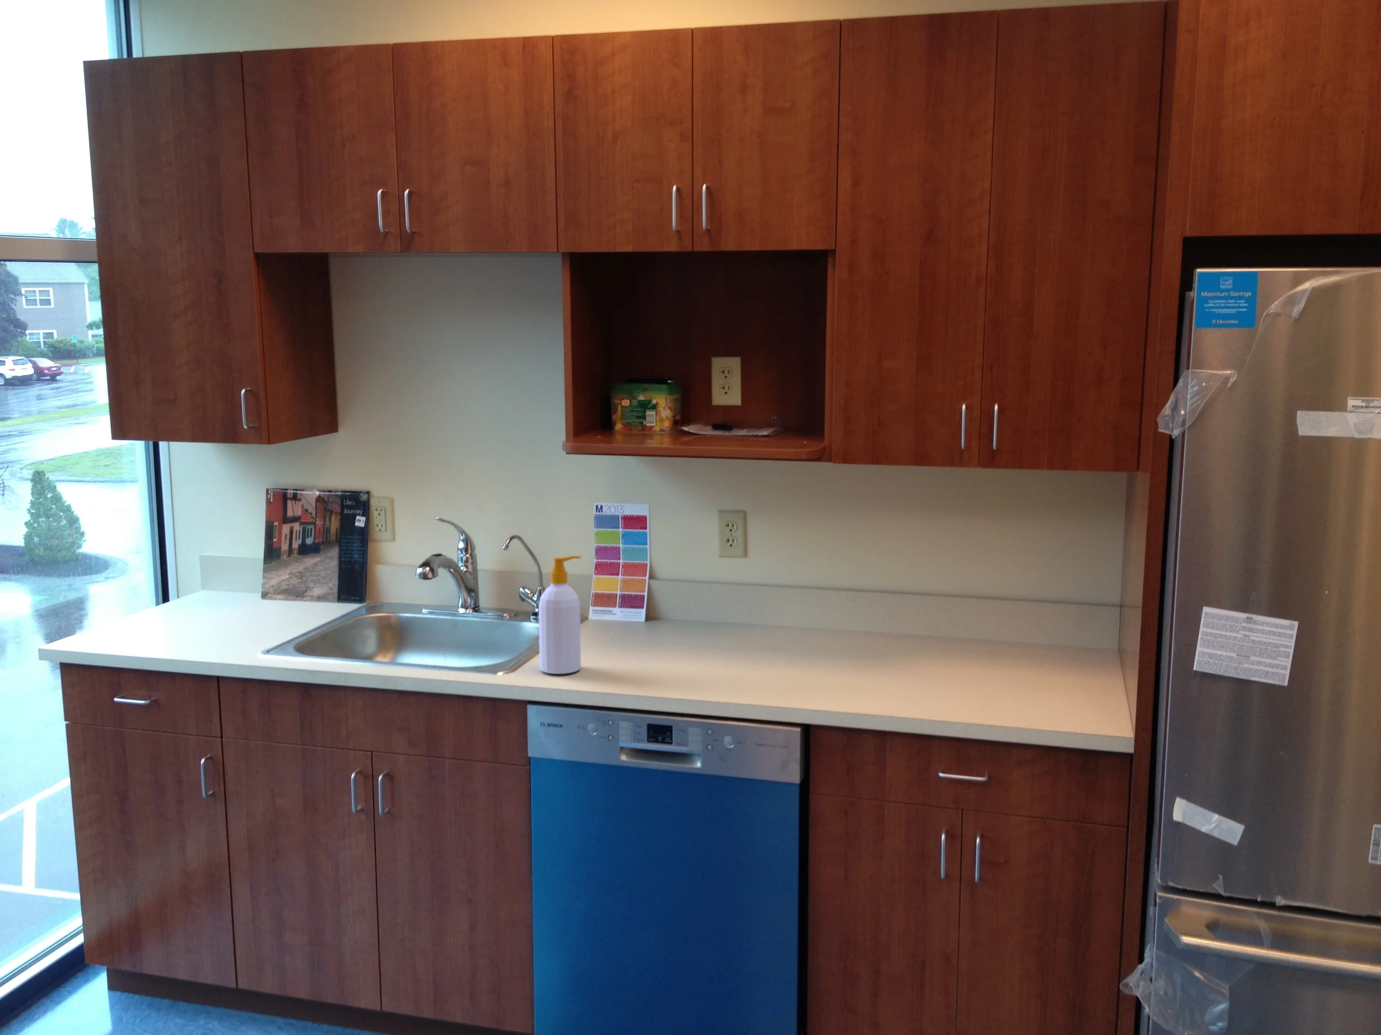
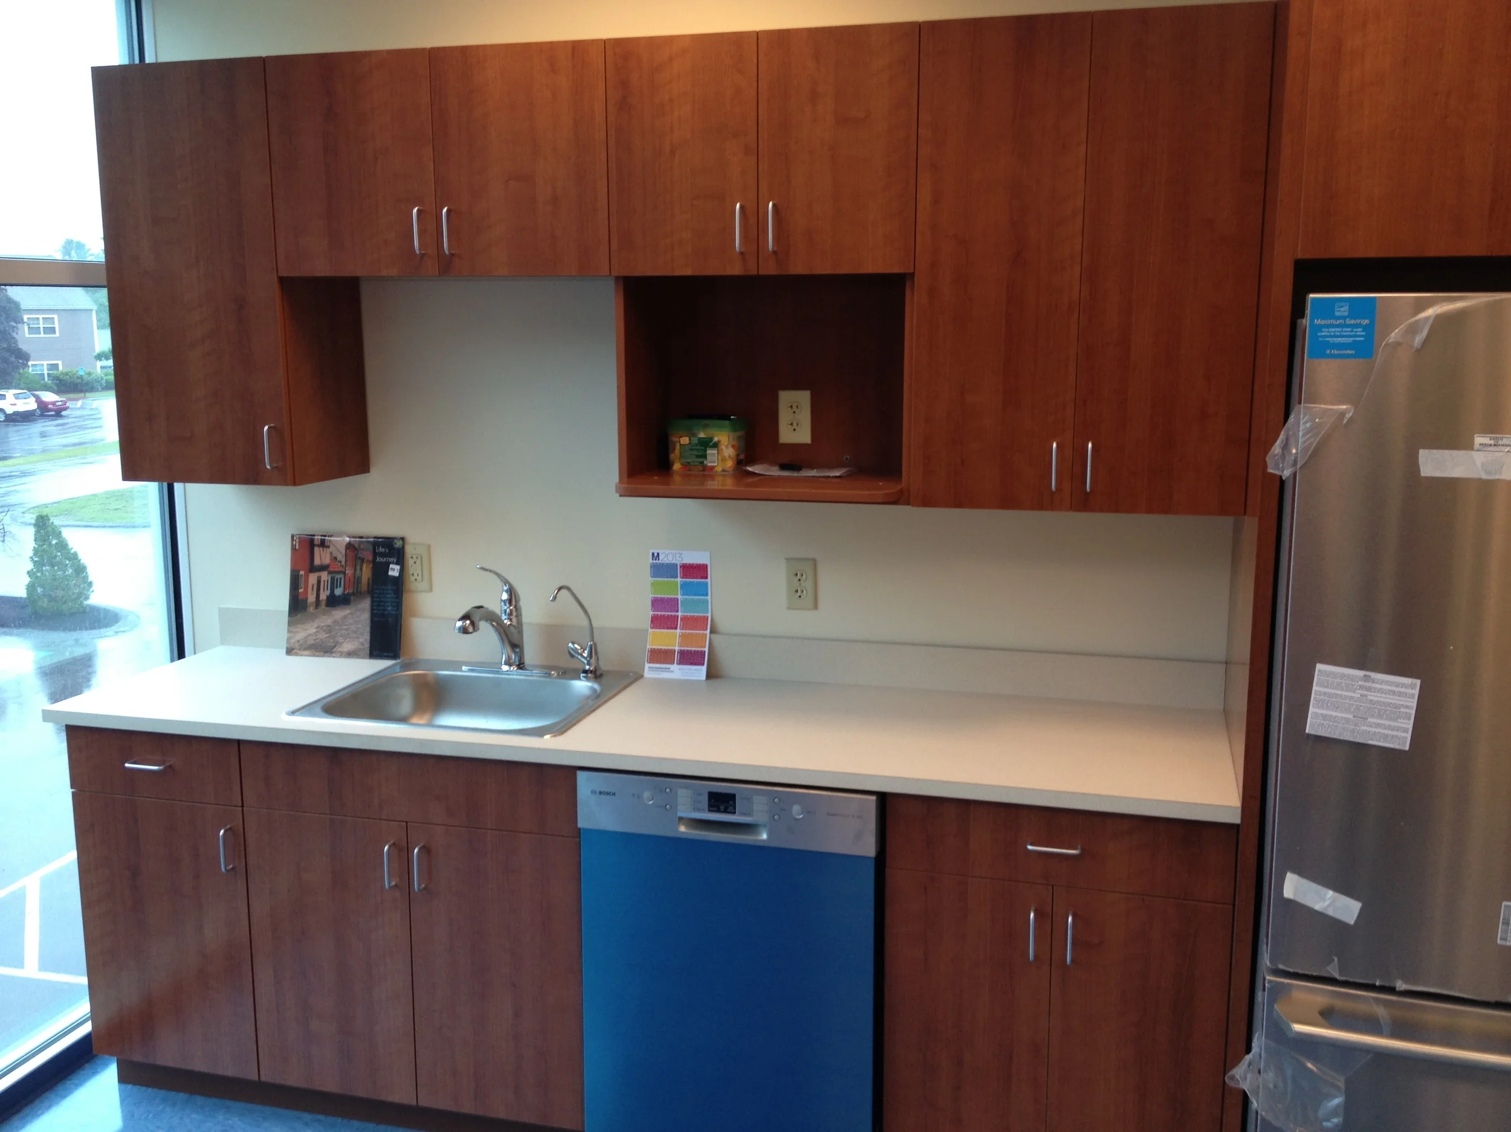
- soap bottle (561, 613)
